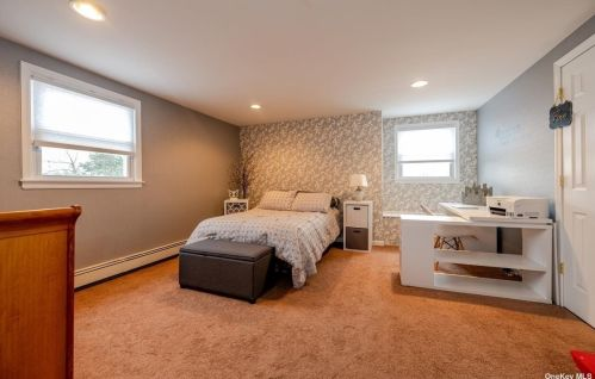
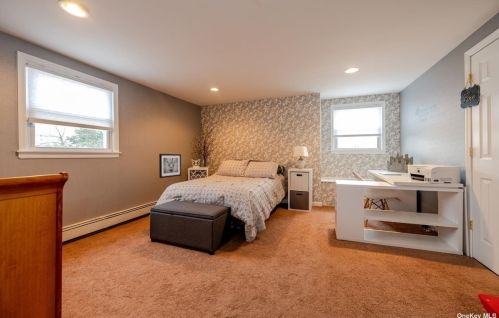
+ wall art (170, 165)
